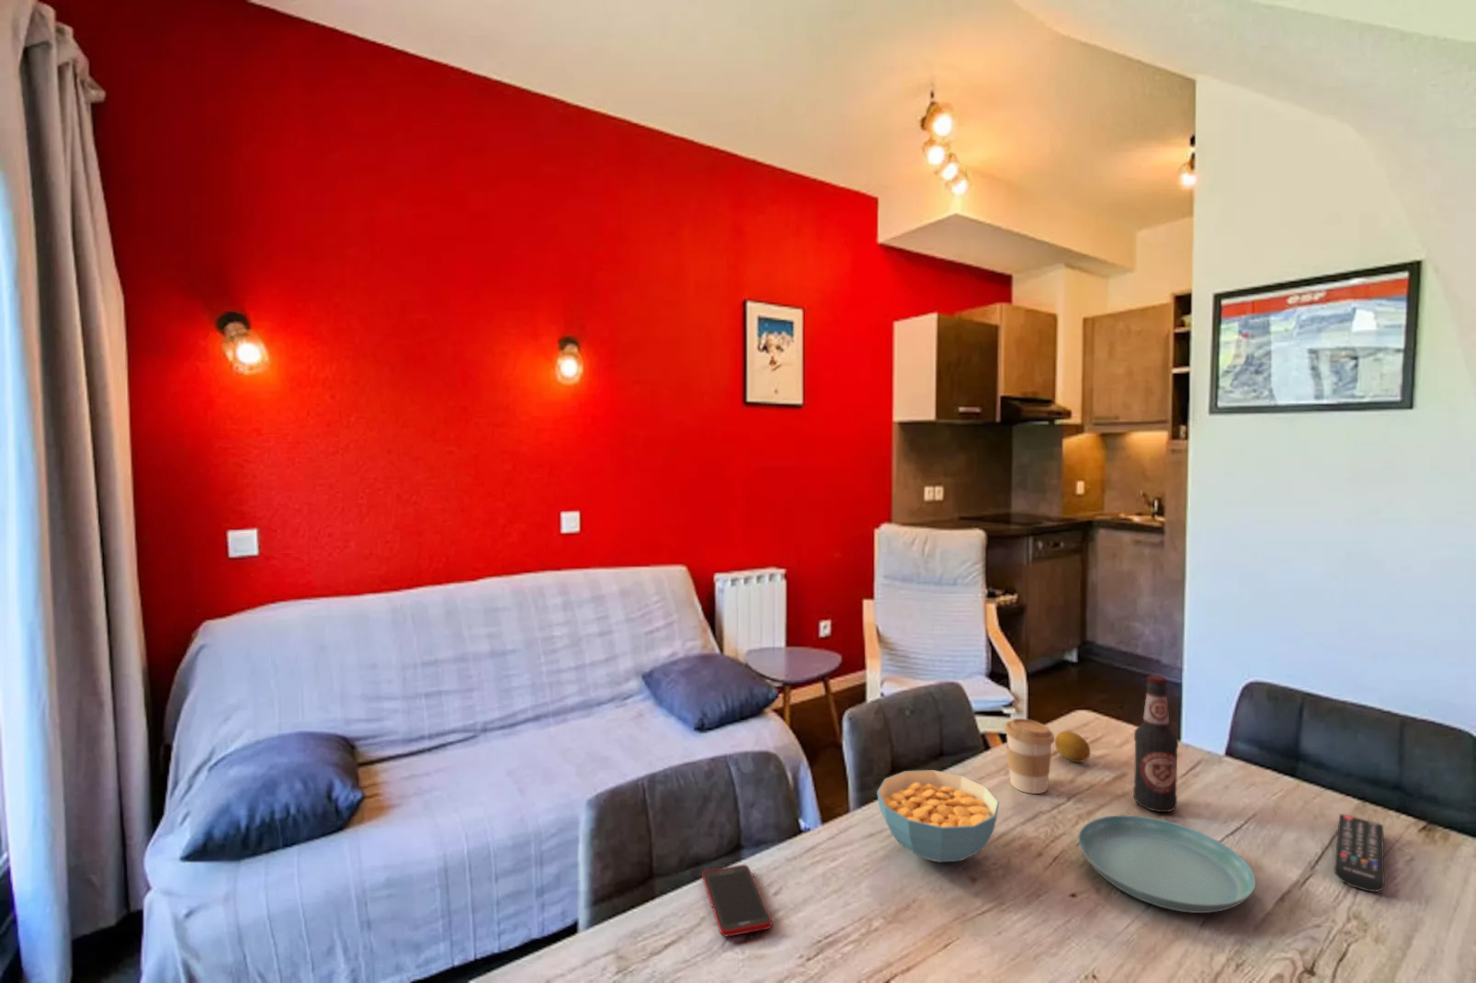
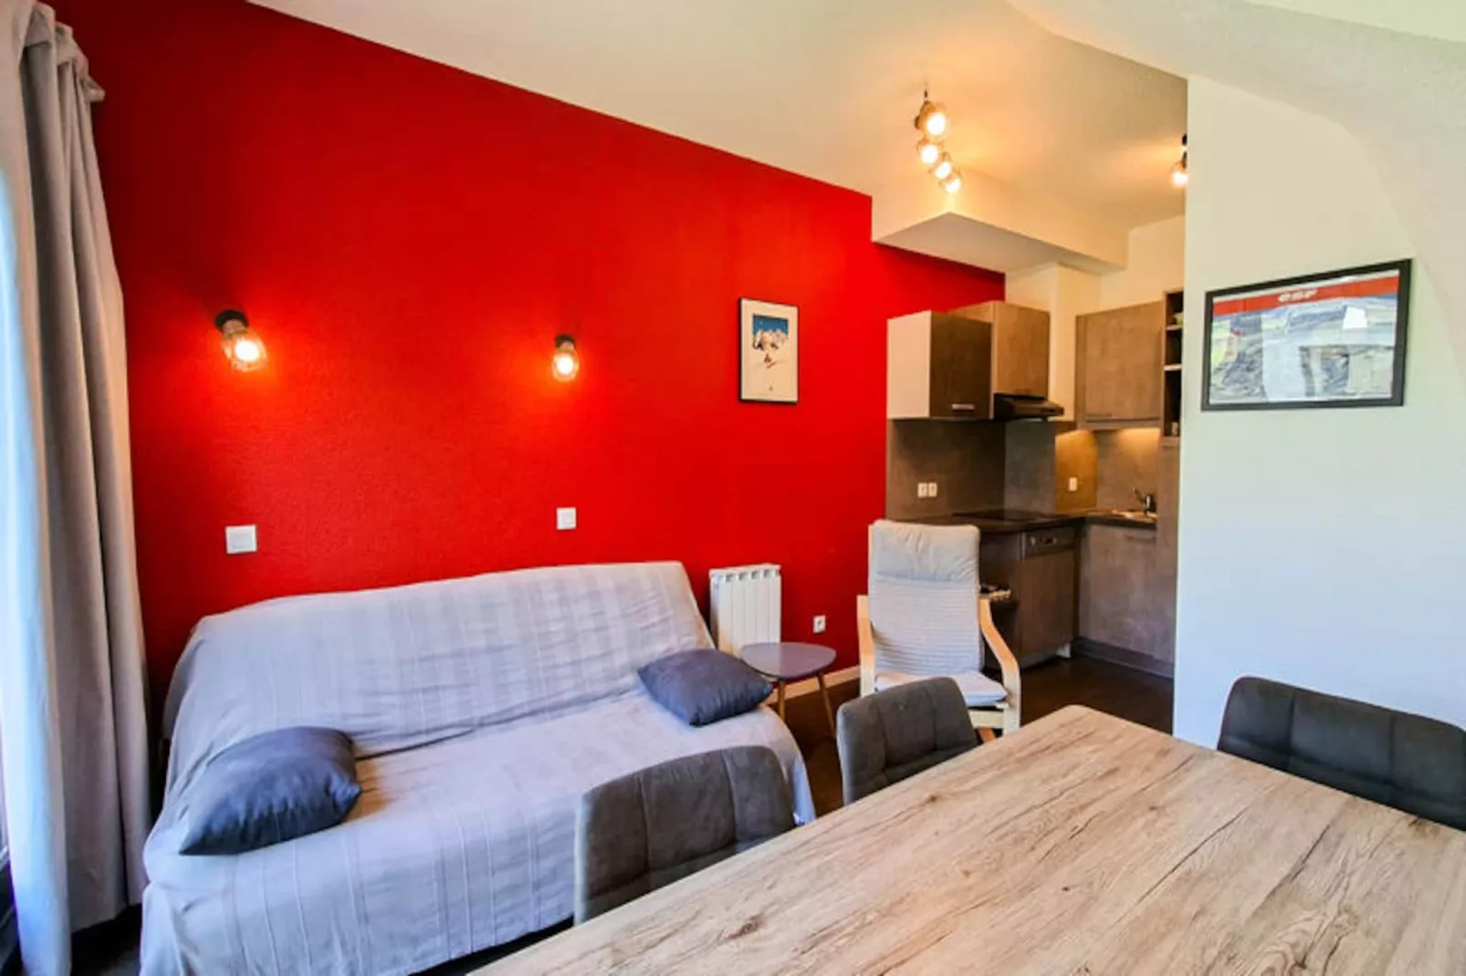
- cereal bowl (936, 824)
- remote control (1360, 850)
- saucer (1161, 863)
- cell phone (735, 897)
- bottle (1156, 742)
- coffee cup (1028, 754)
- fruit (1072, 746)
